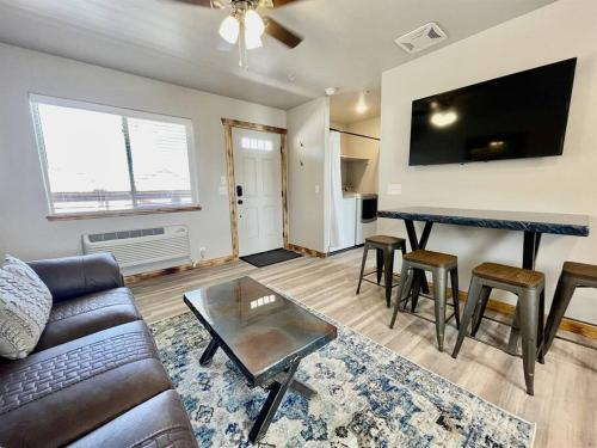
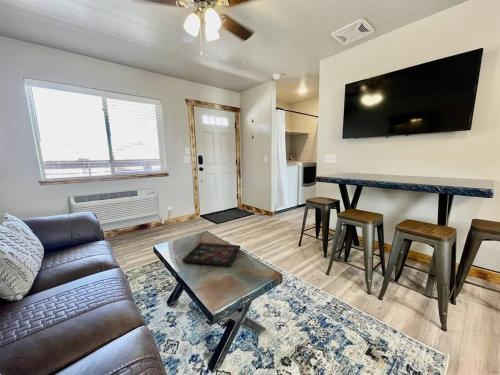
+ decorative tray (213, 252)
